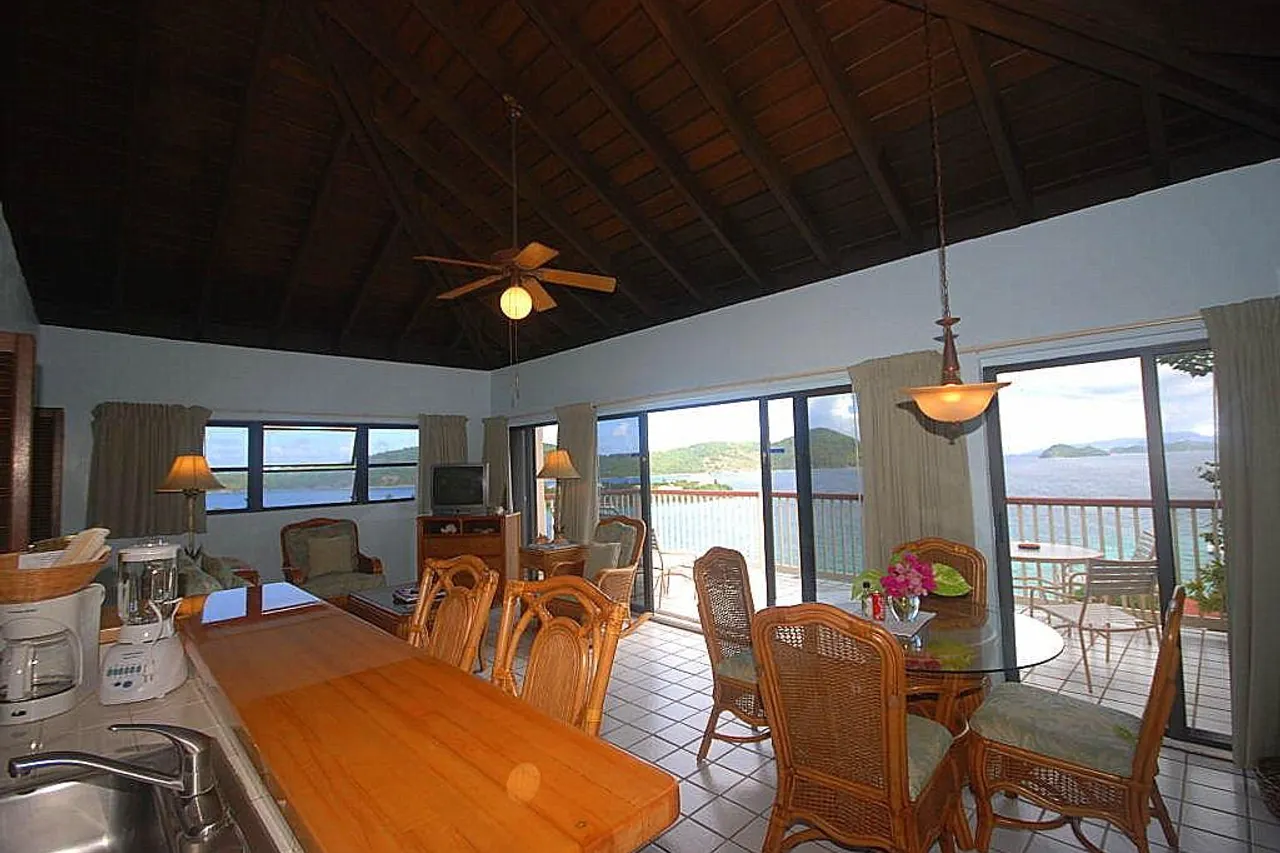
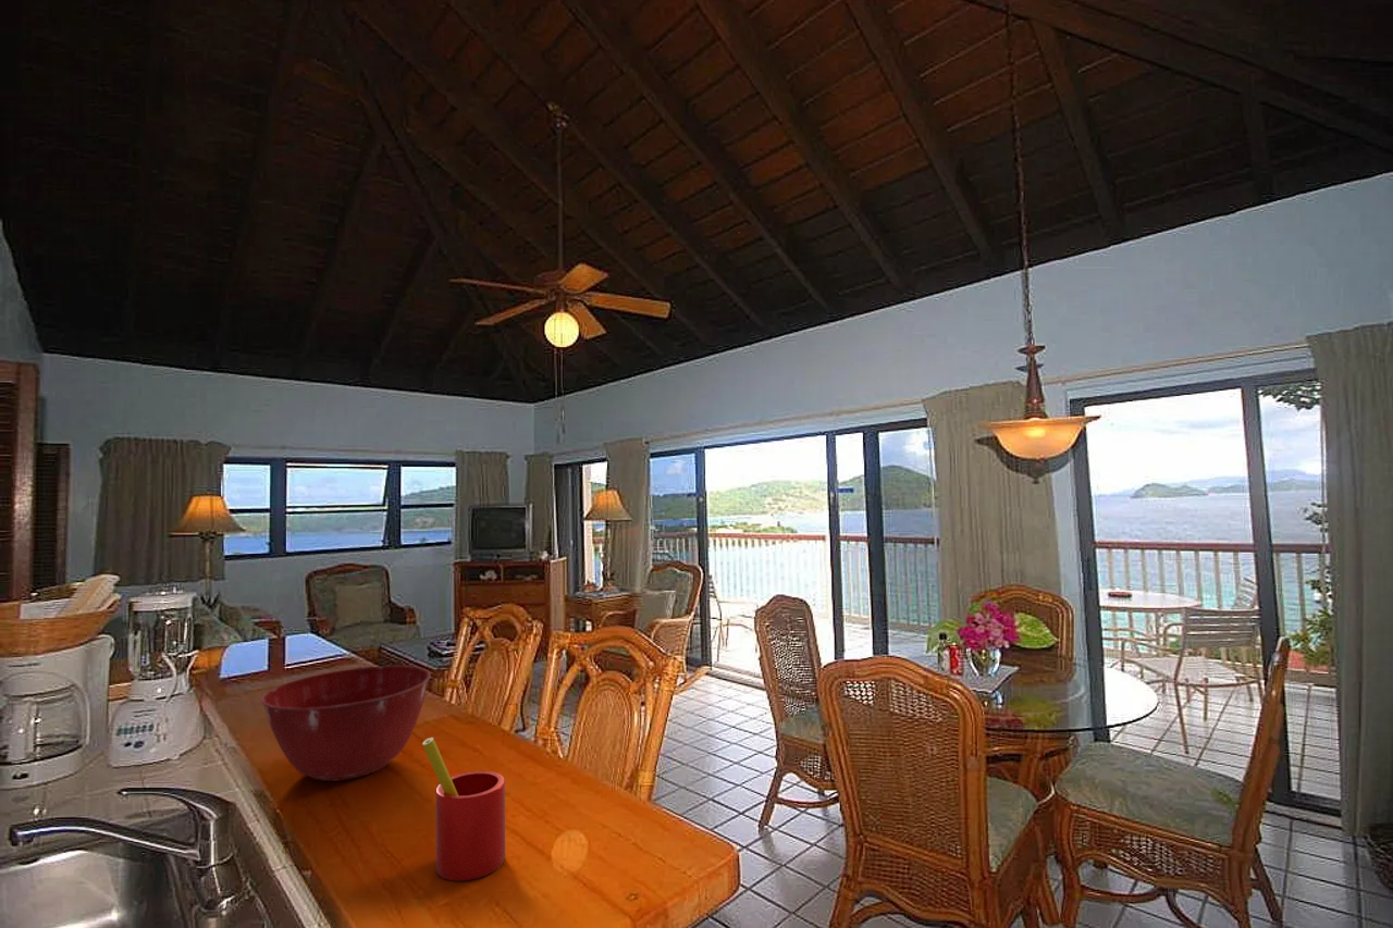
+ mixing bowl (349, 725)
+ straw (464, 797)
